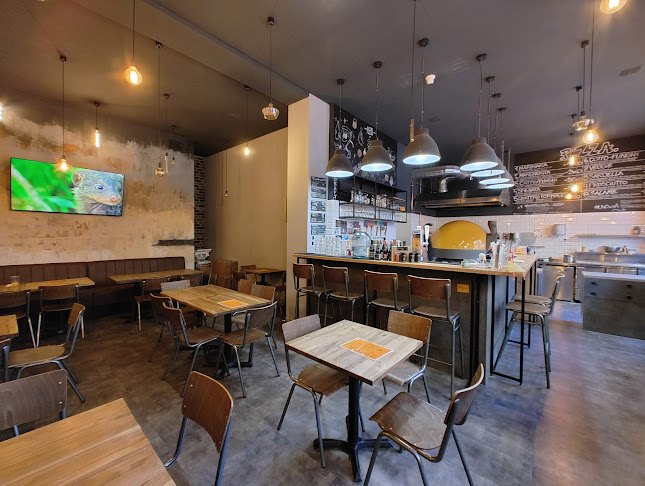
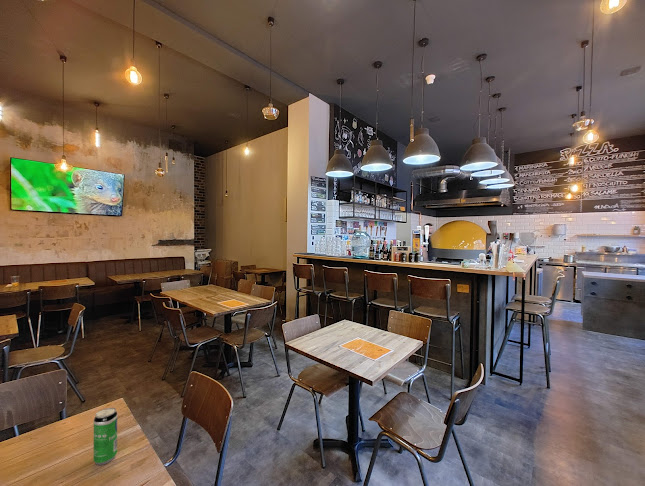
+ beverage can (105, 435)
